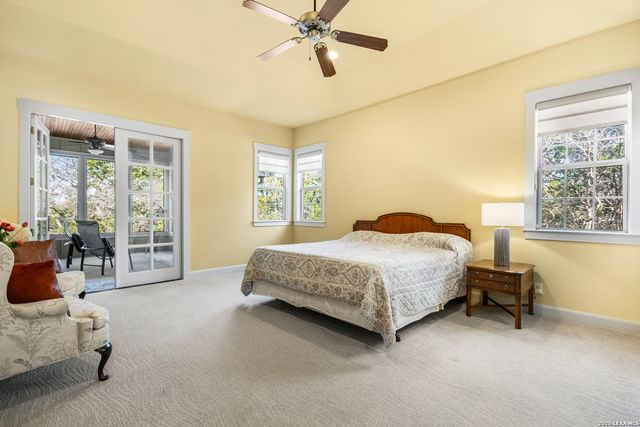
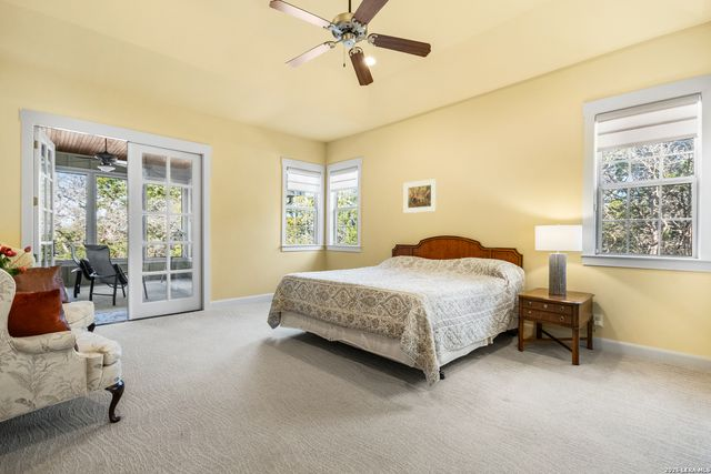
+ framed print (419, 196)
